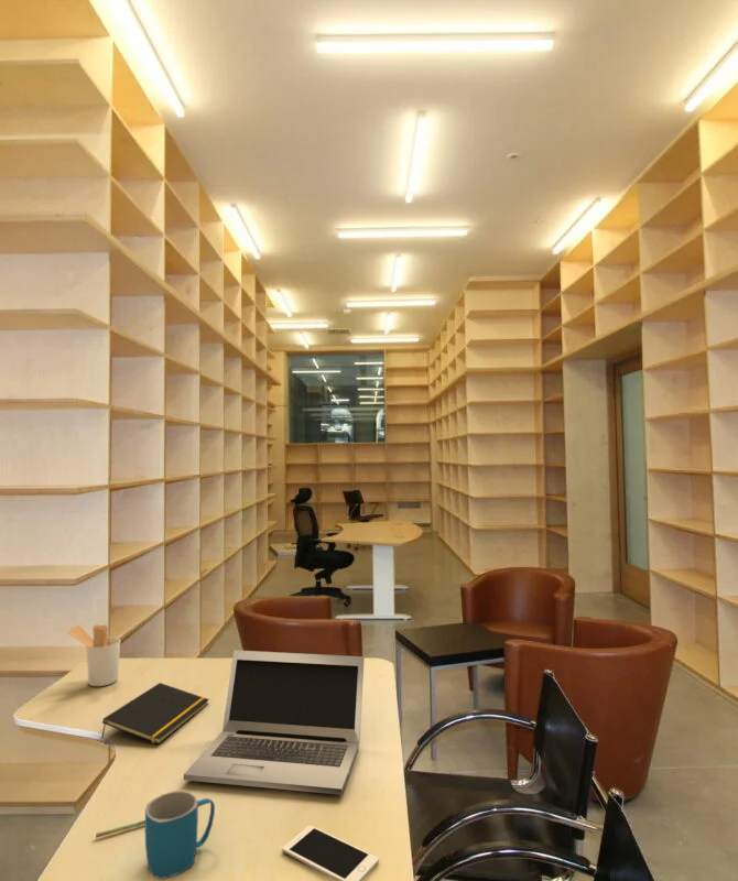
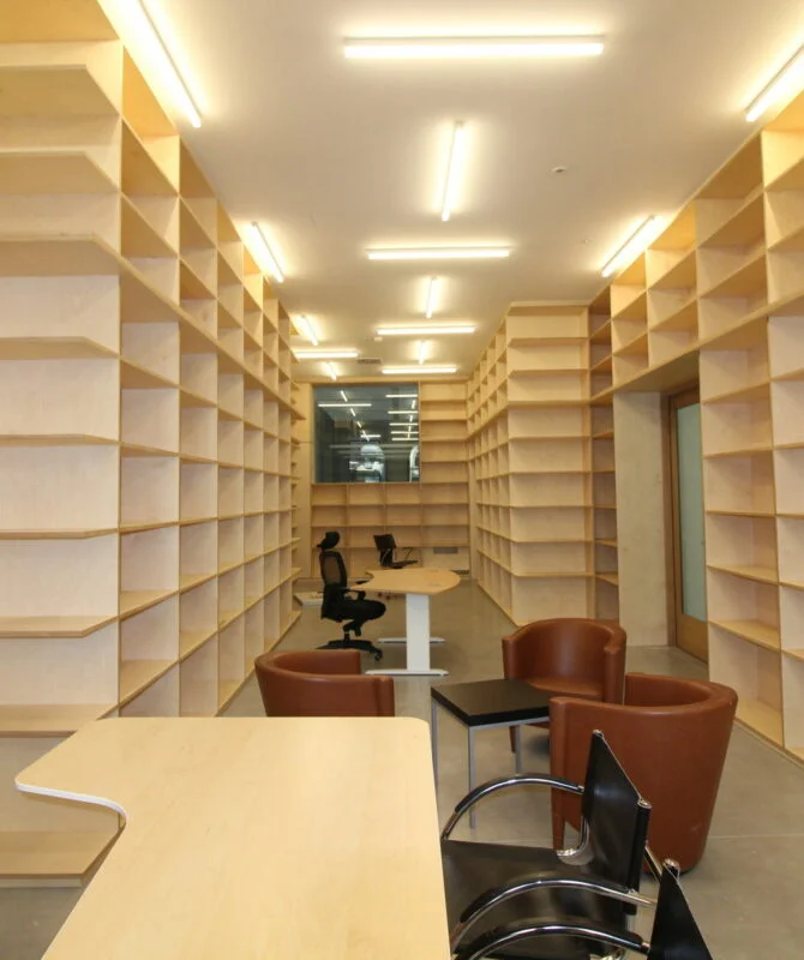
- cell phone (329, 855)
- mug (181, 828)
- laptop (281, 714)
- notepad (159, 710)
- utensil holder (94, 652)
- pen (139, 824)
